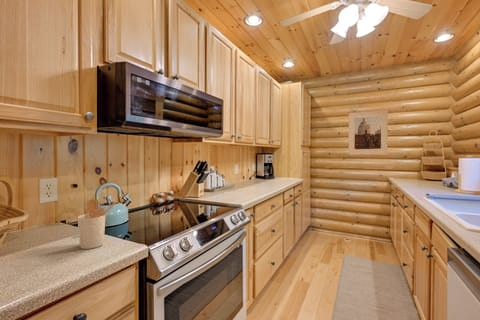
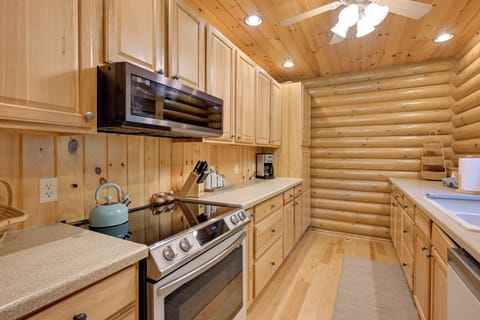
- utensil holder (99, 222)
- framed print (367, 133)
